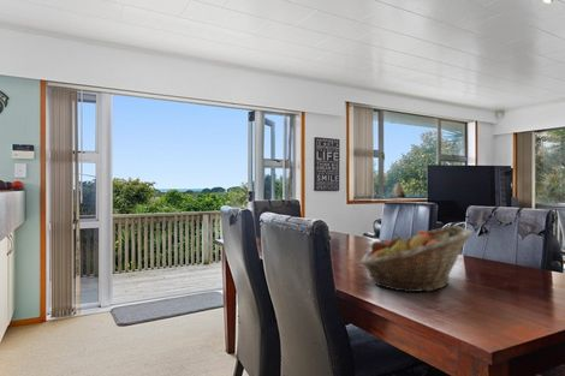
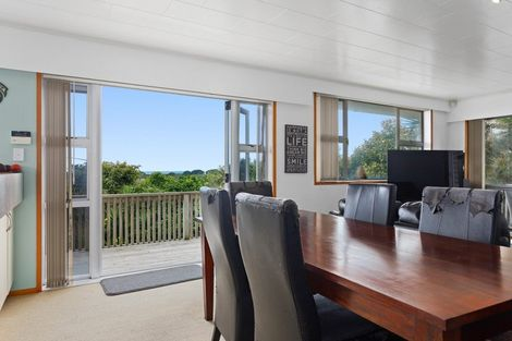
- fruit basket (414, 253)
